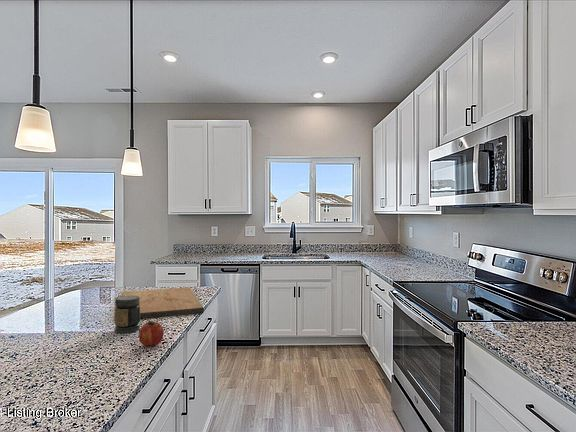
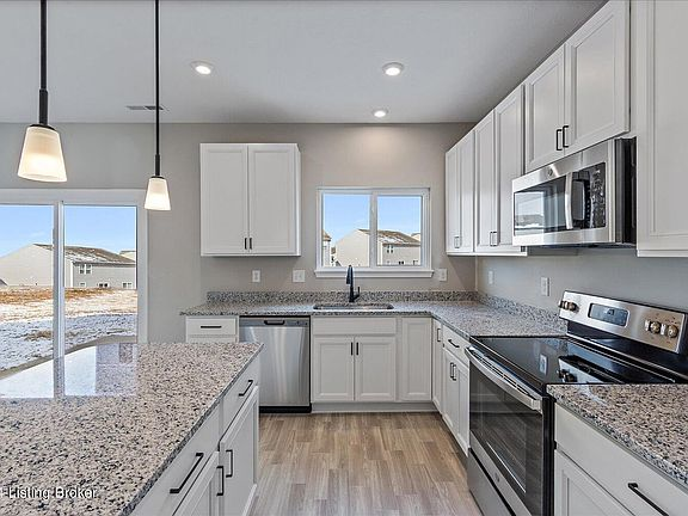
- cutting board (159, 300)
- jar (127, 313)
- fruit (151, 332)
